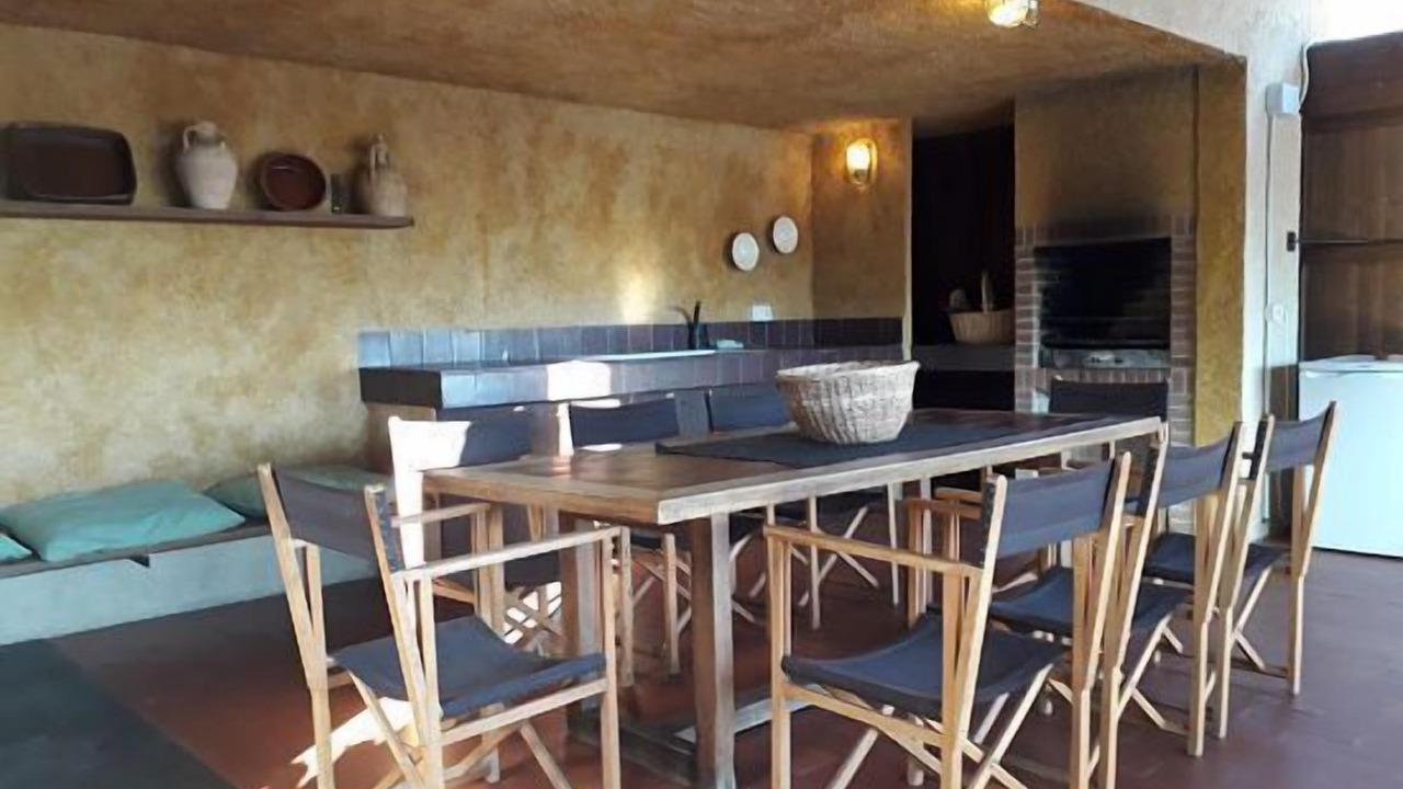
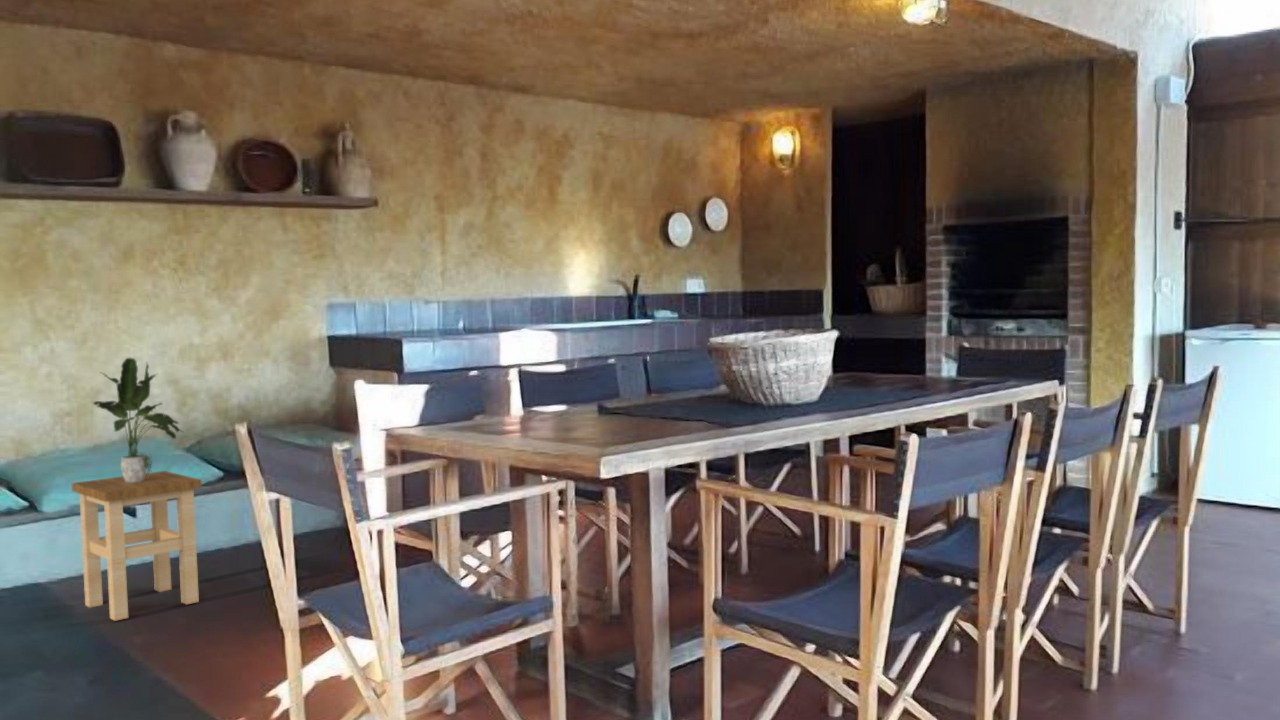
+ stool (139, 542)
+ potted plant (137, 419)
